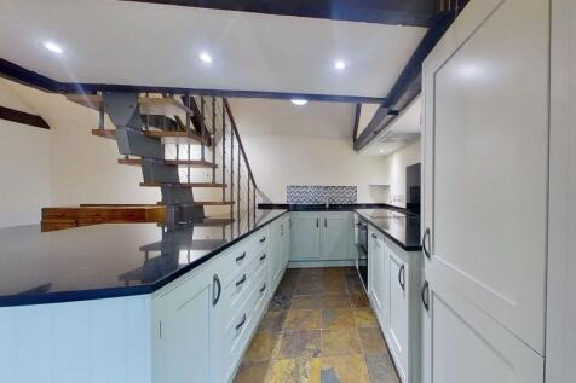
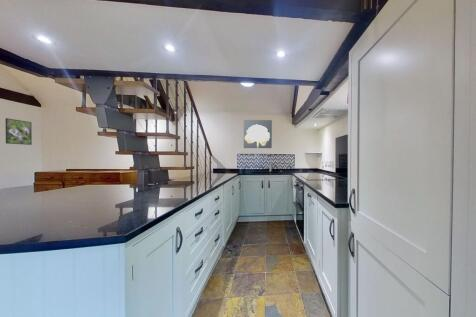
+ wall art (257, 134)
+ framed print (19, 132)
